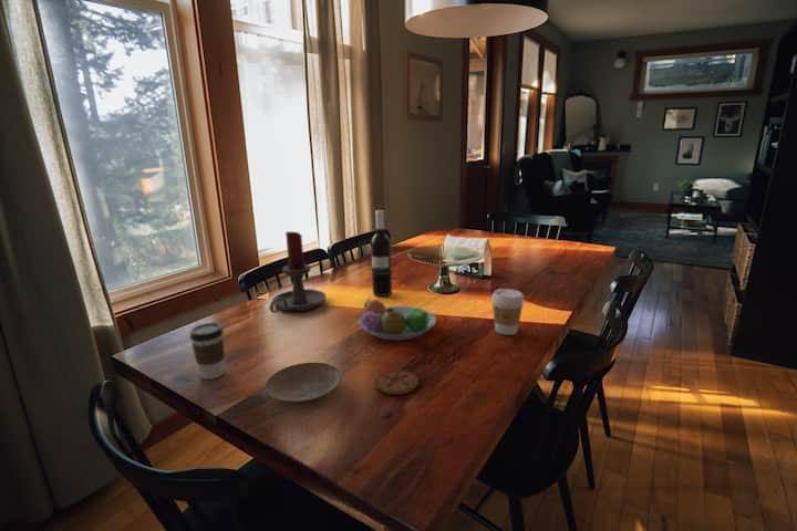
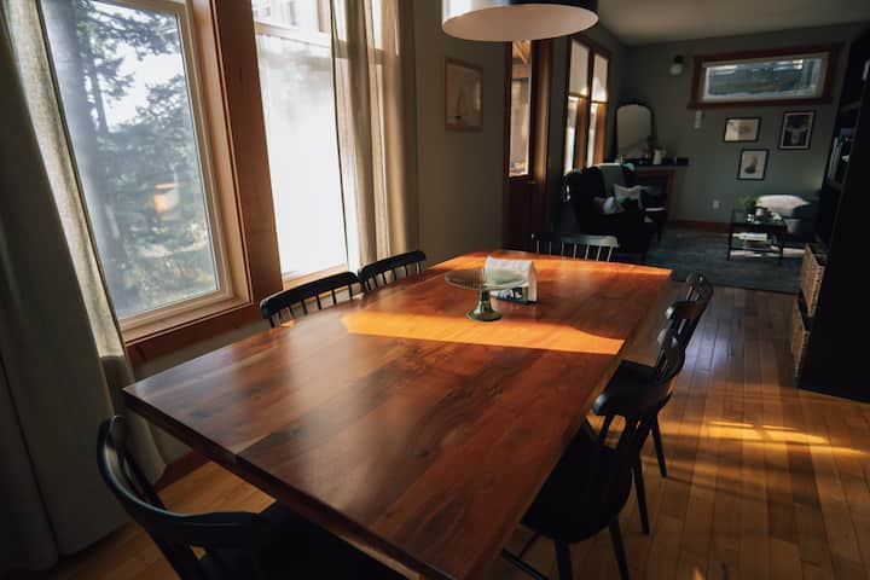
- fruit bowl (398, 313)
- coffee cup (507, 311)
- candle holder (291, 270)
- wine bottle (381, 252)
- coaster (396, 382)
- coffee cup (209, 351)
- plate (303, 385)
